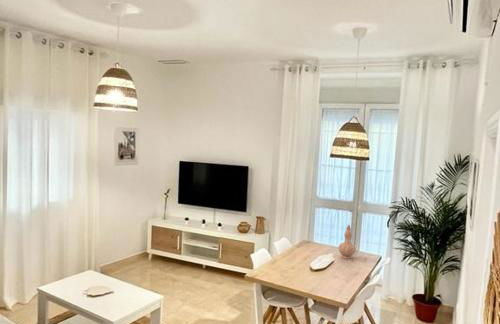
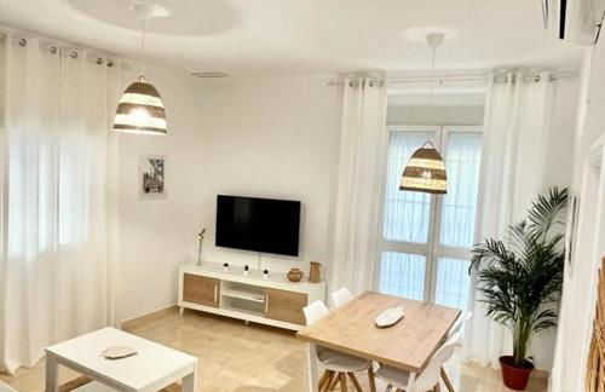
- vase (347, 241)
